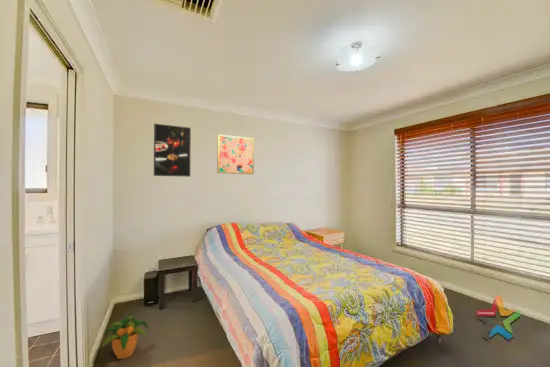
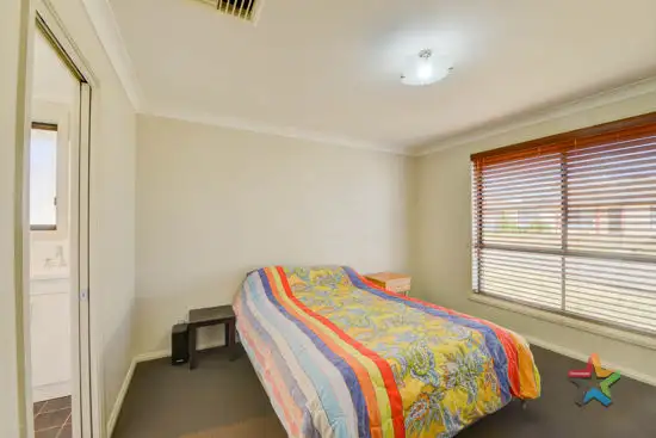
- wall art (236, 155)
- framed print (172, 151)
- potted plant (125, 336)
